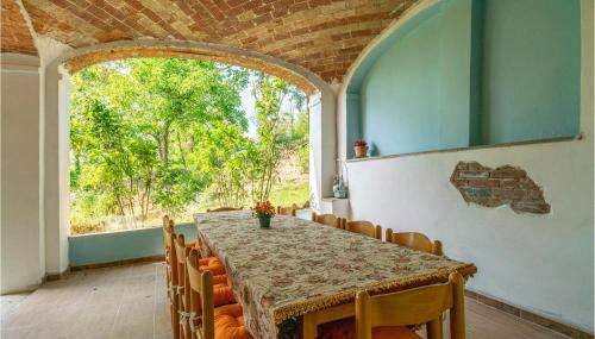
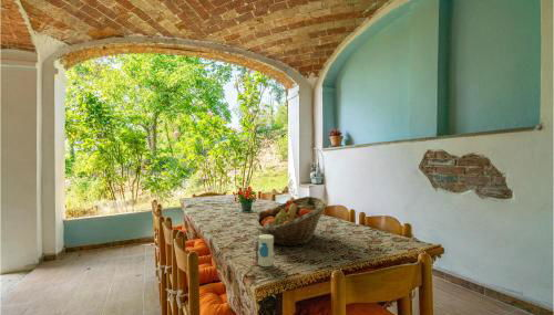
+ toy (264, 251)
+ fruit basket (290, 218)
